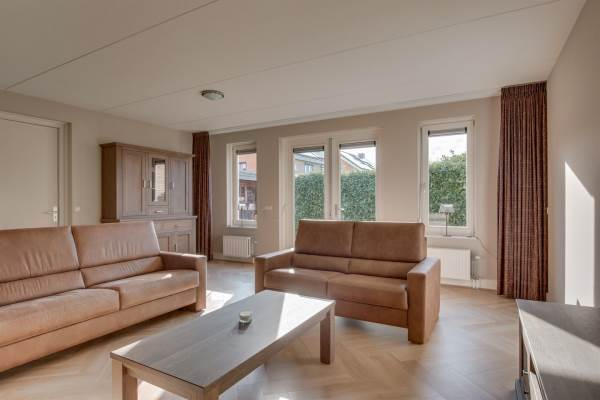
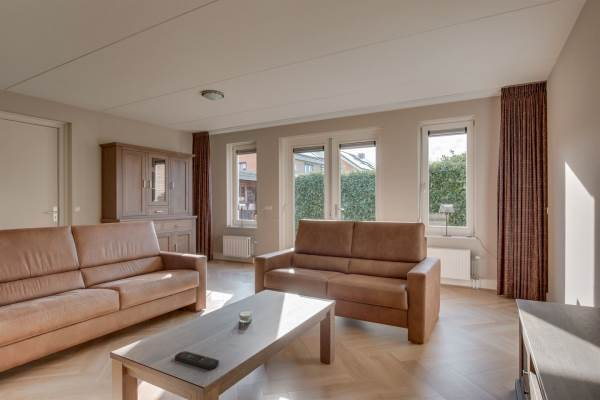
+ remote control (196, 359)
